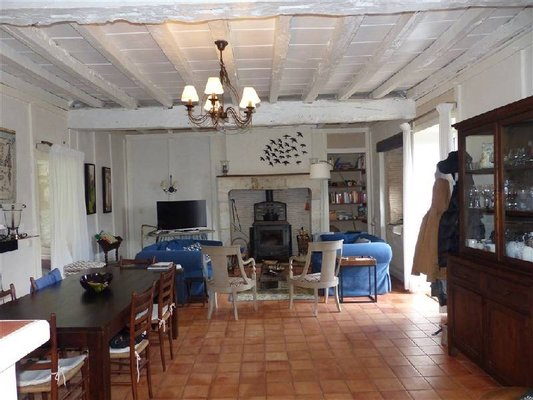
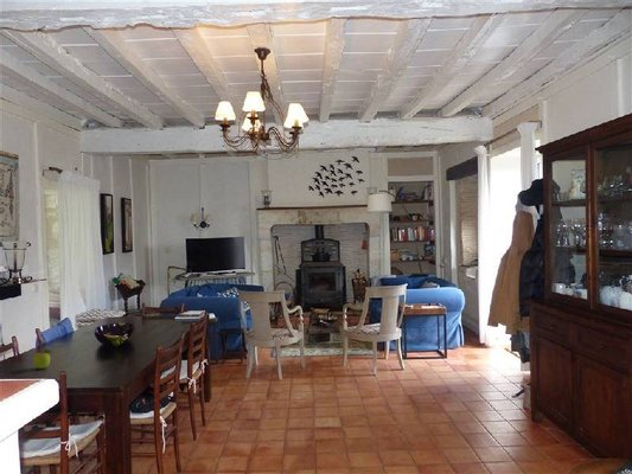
+ fruit (43, 358)
